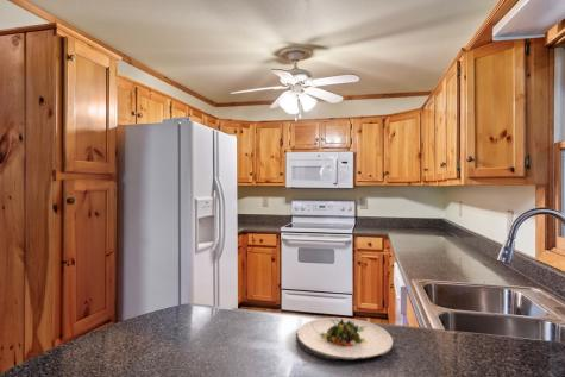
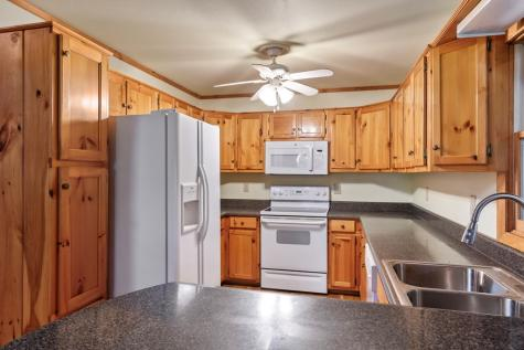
- salad plate (343, 331)
